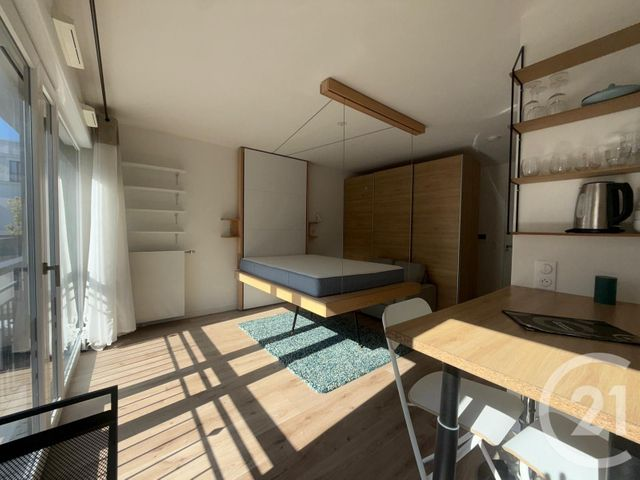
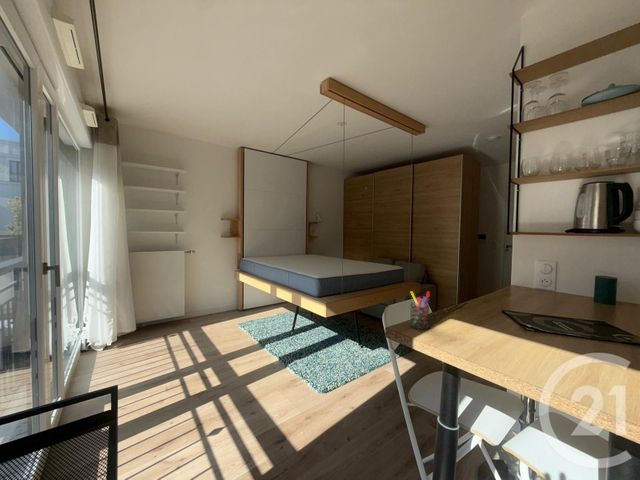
+ pen holder (421, 308)
